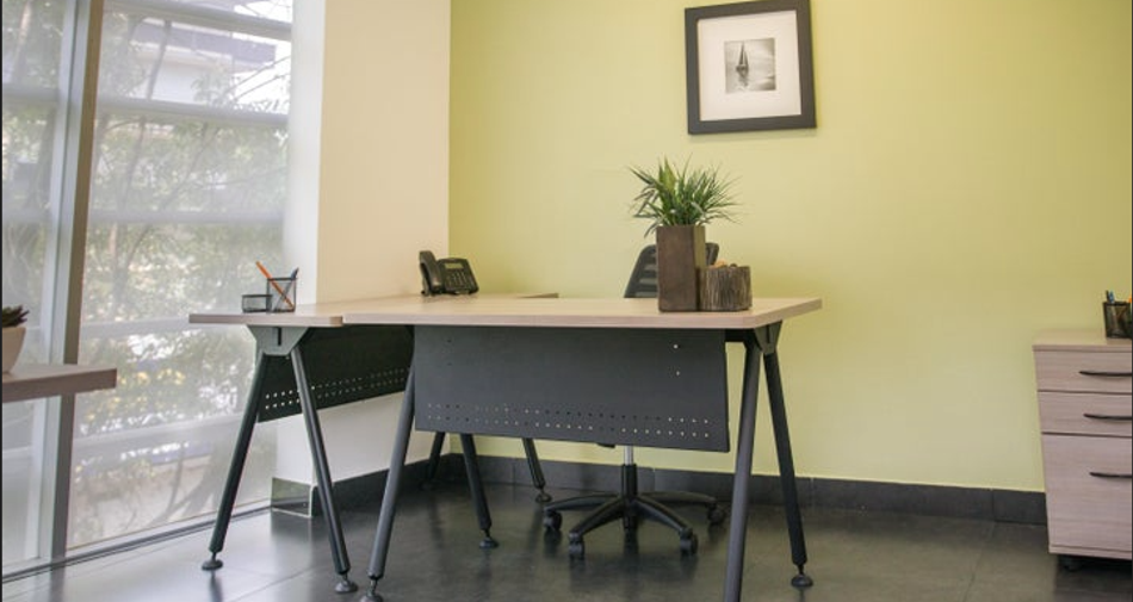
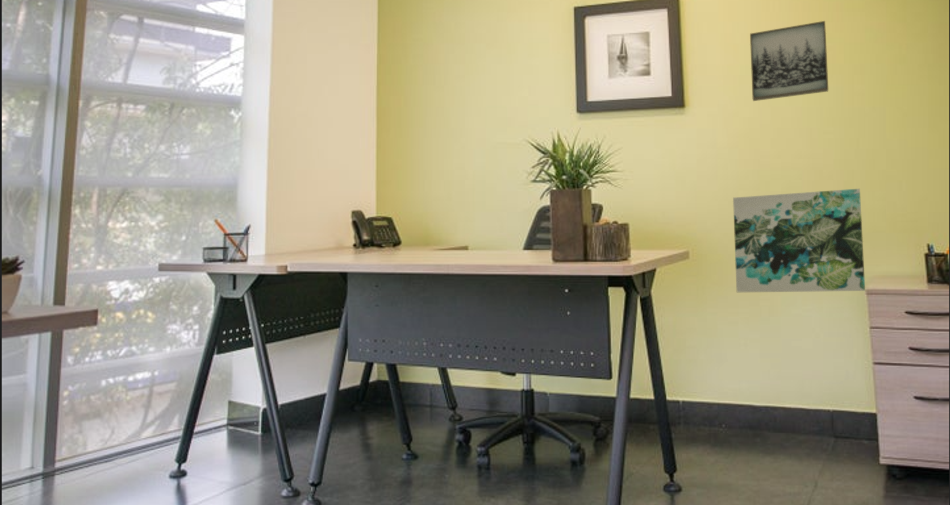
+ wall art (788, 61)
+ wall art (796, 242)
